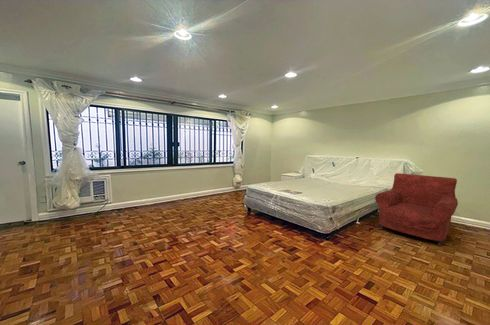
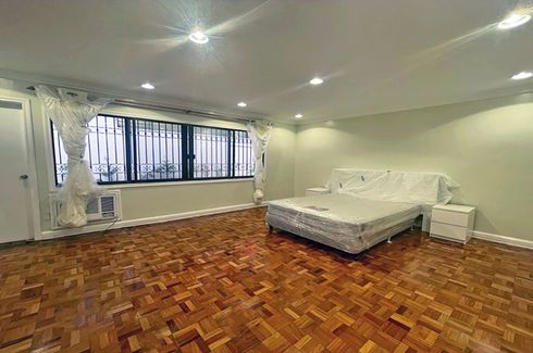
- armchair (415, 204)
